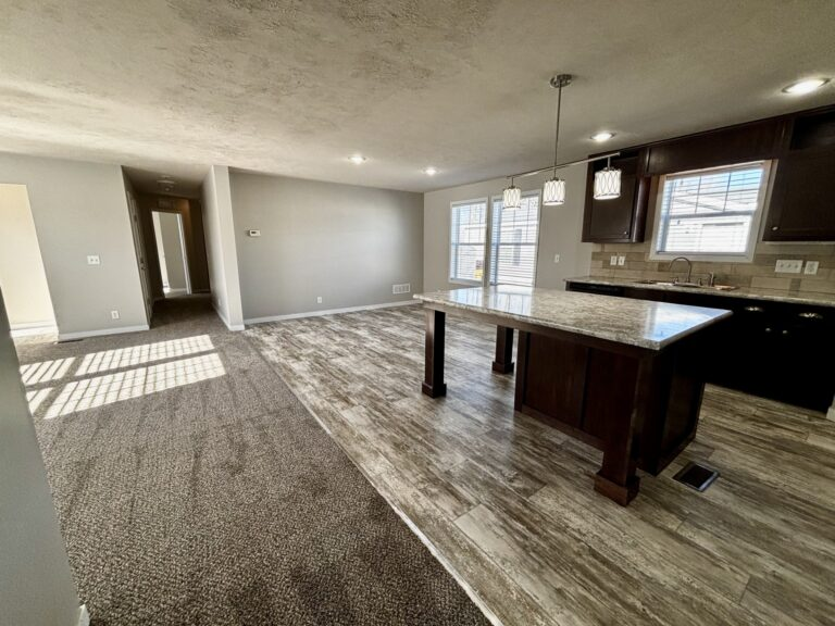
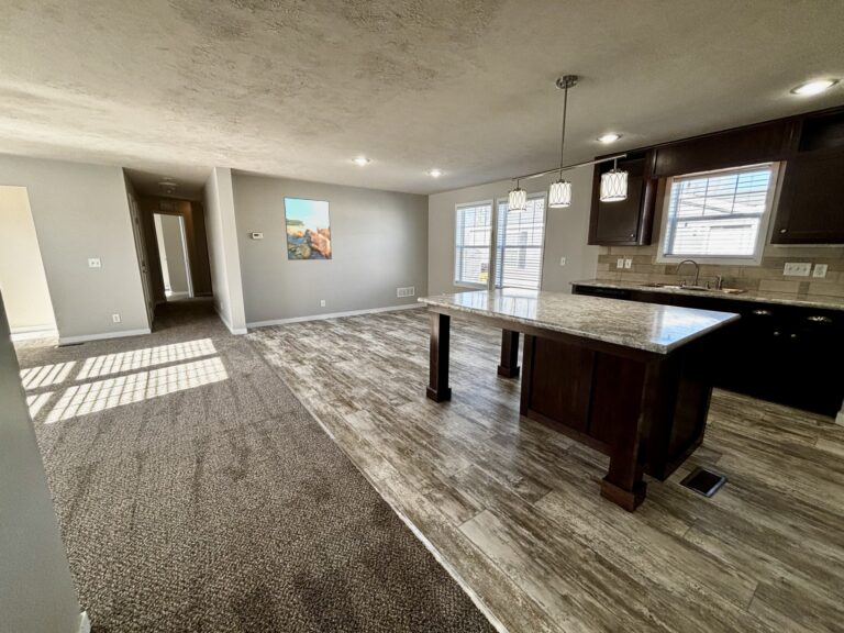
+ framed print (309, 230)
